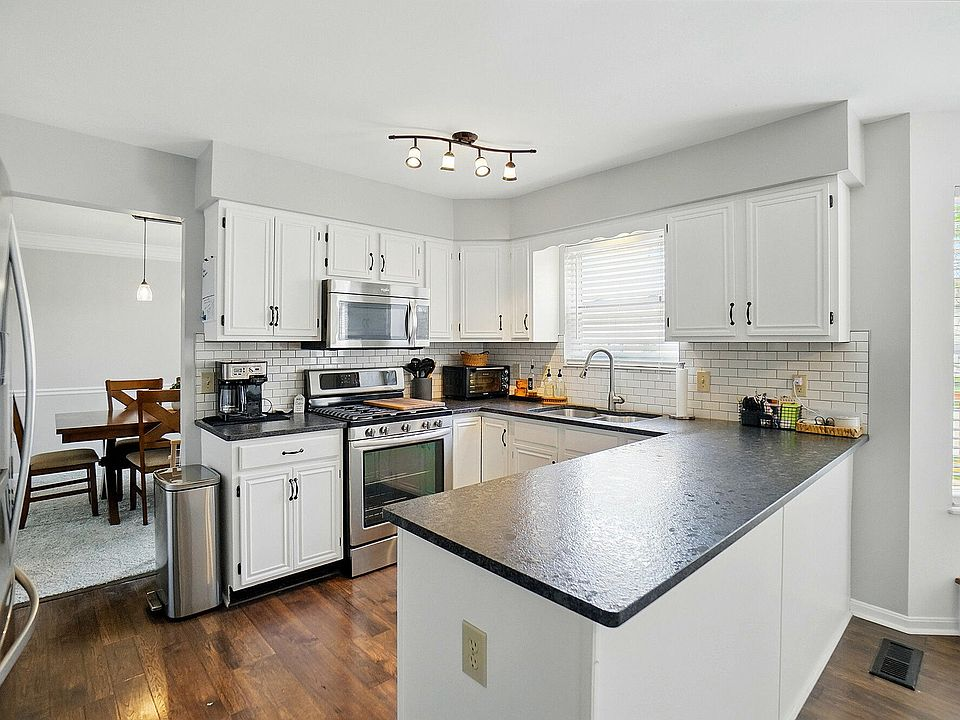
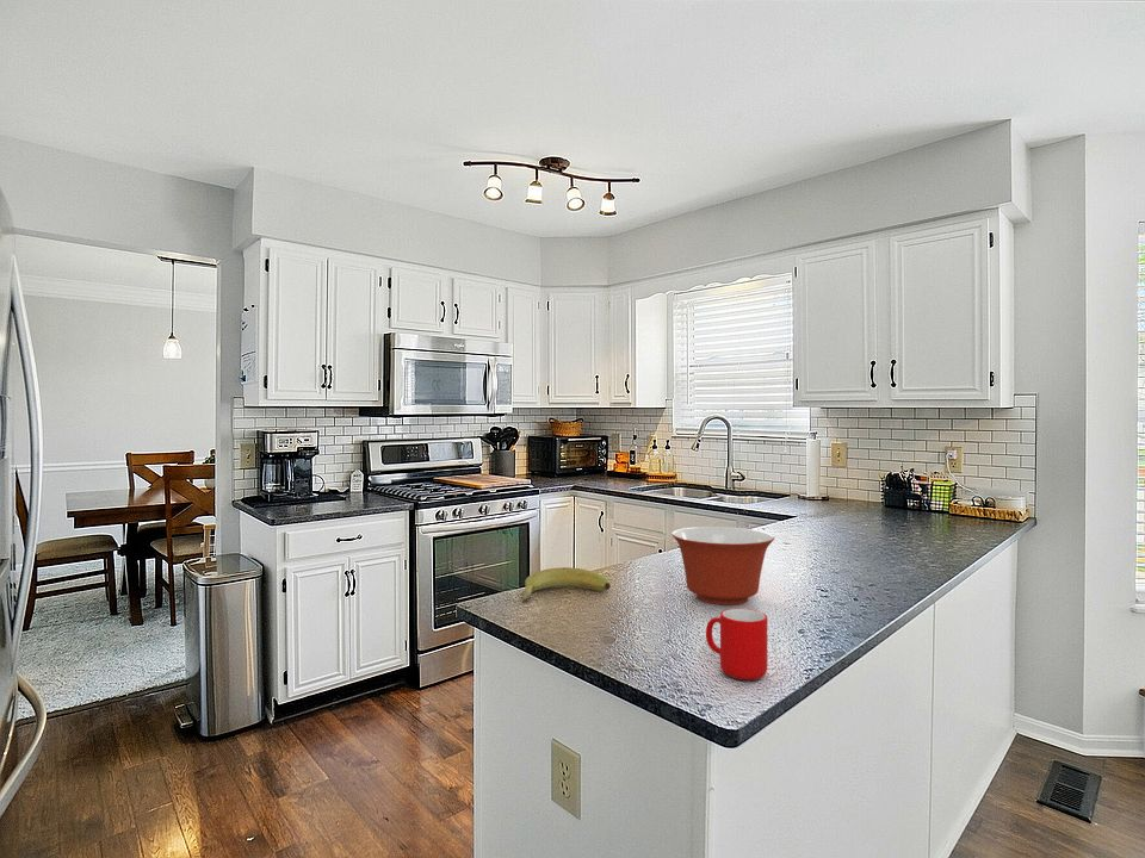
+ mixing bowl (722, 566)
+ cup (734, 641)
+ banana (558, 583)
